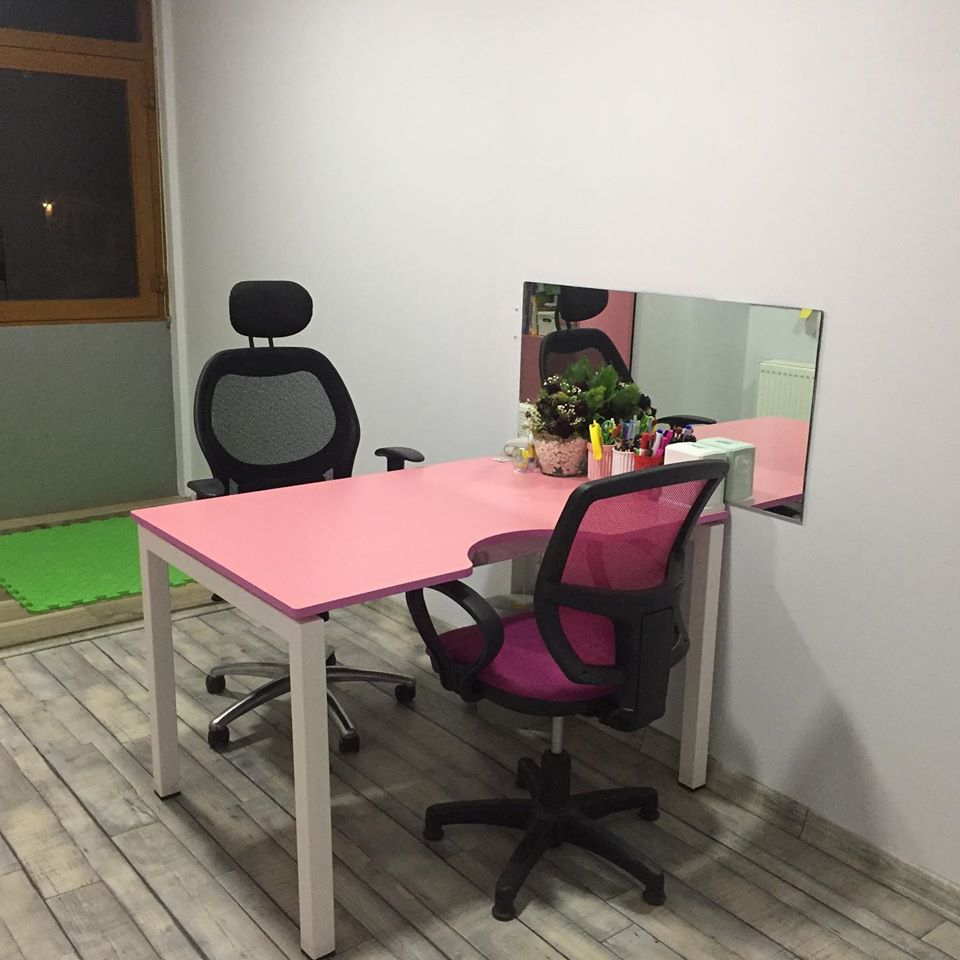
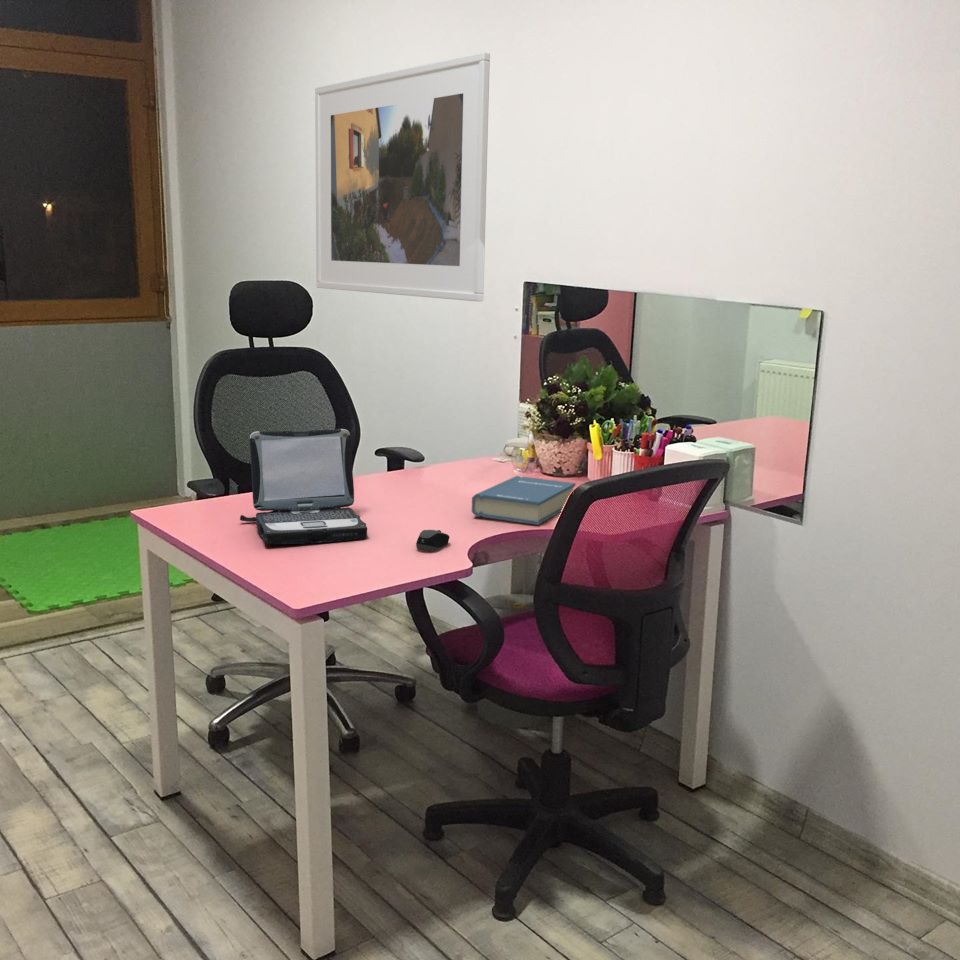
+ laptop (306, 483)
+ hardback book (524, 498)
+ computer mouse (432, 537)
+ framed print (391, 185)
